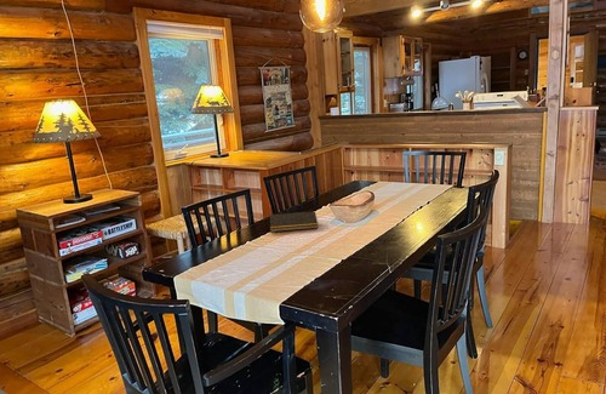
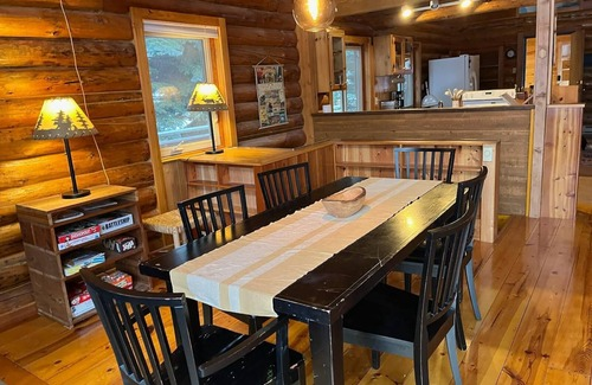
- notepad (293, 221)
